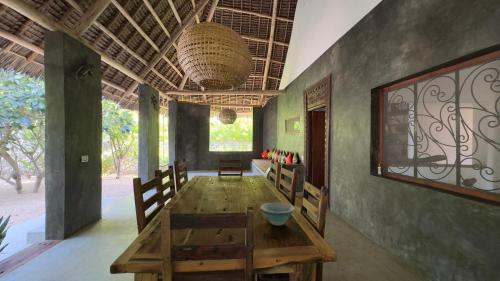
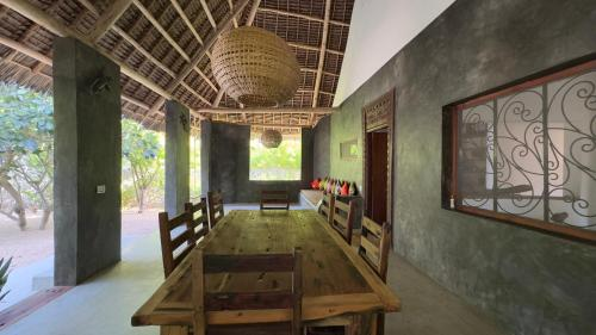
- bowl (277, 215)
